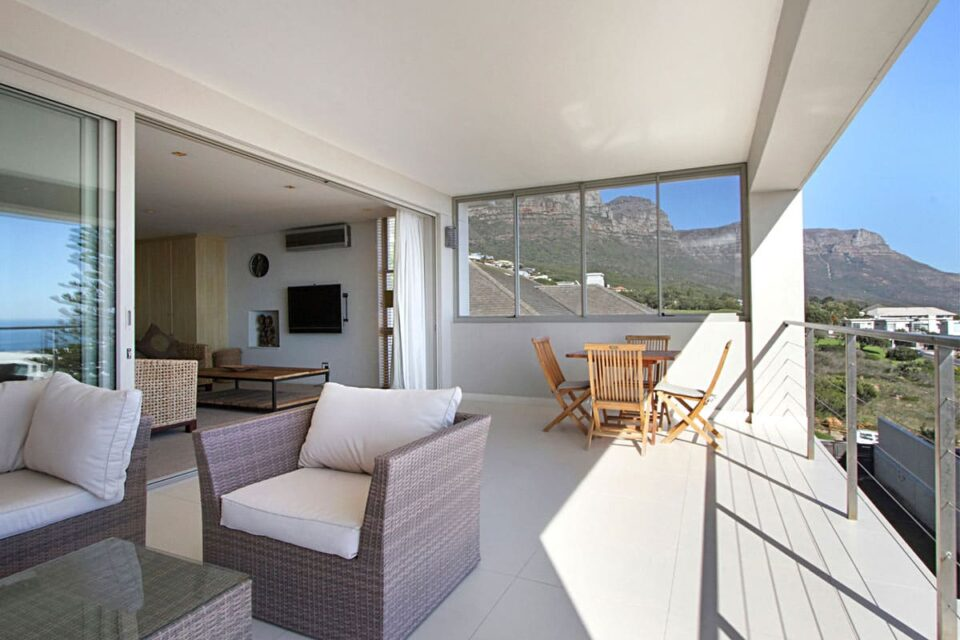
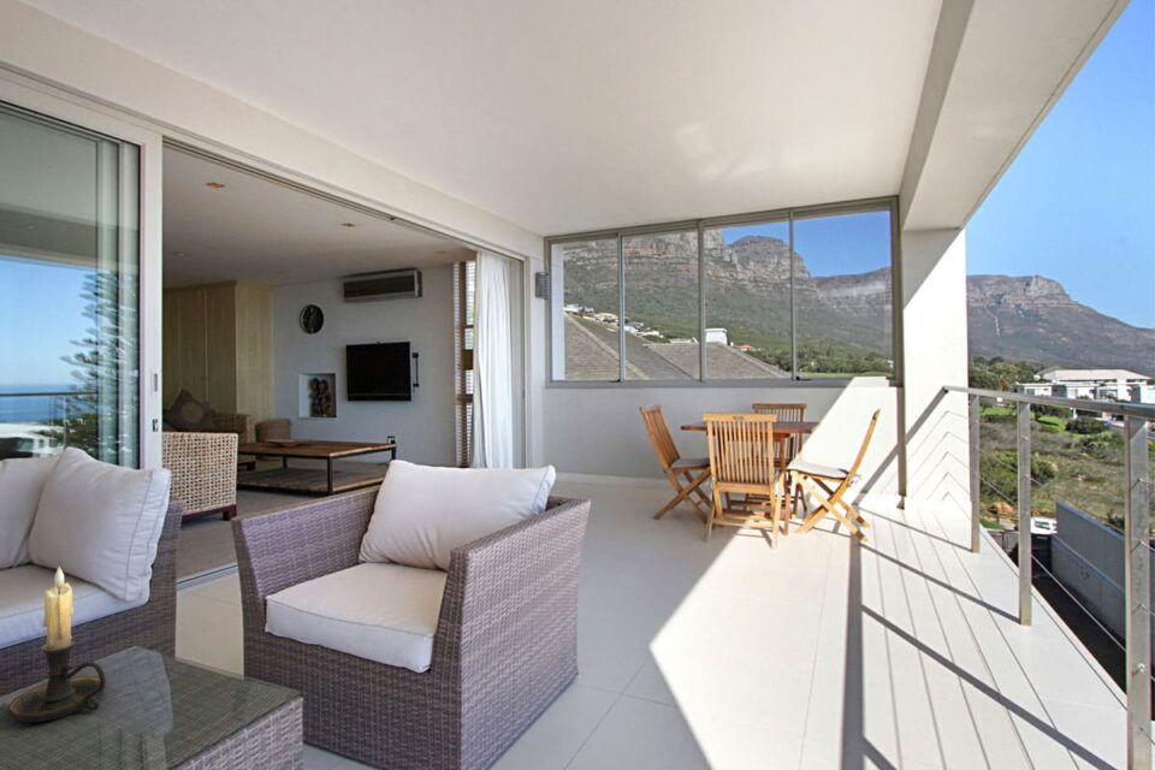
+ candle holder (67, 636)
